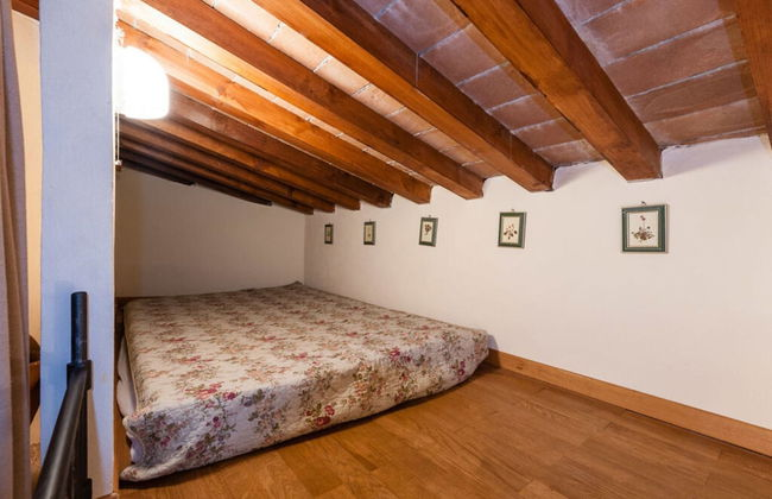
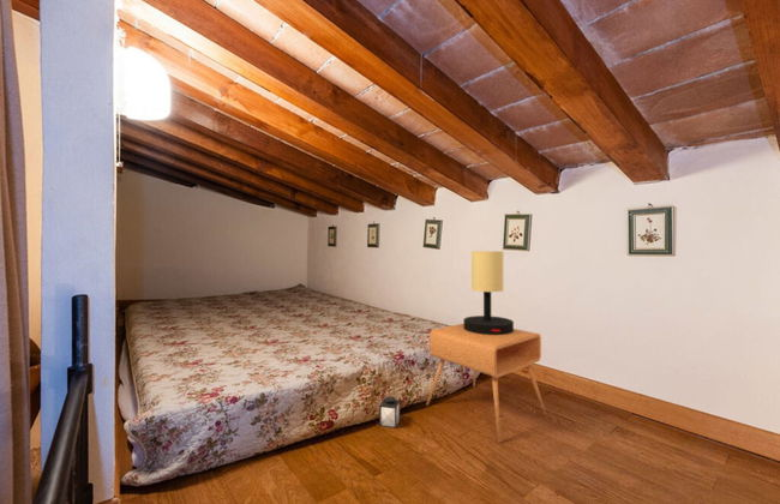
+ lantern (389, 401)
+ side table (484, 370)
+ table lamp (487, 289)
